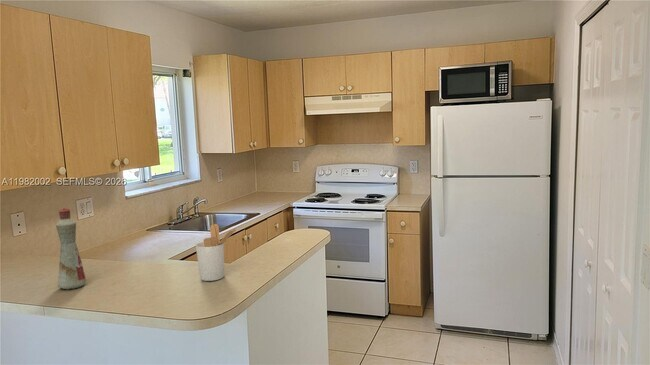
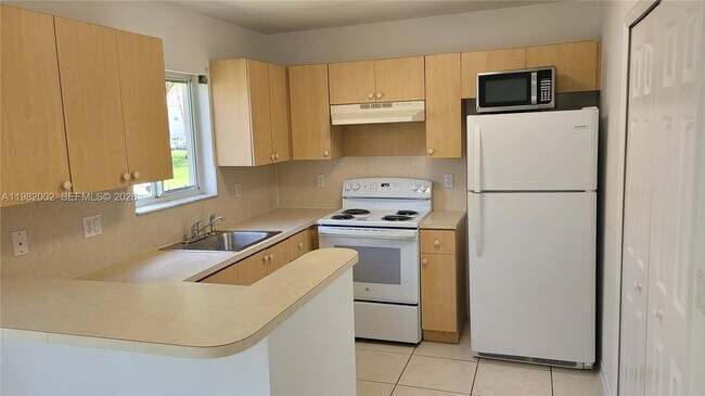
- bottle (68, 247)
- utensil holder (217, 252)
